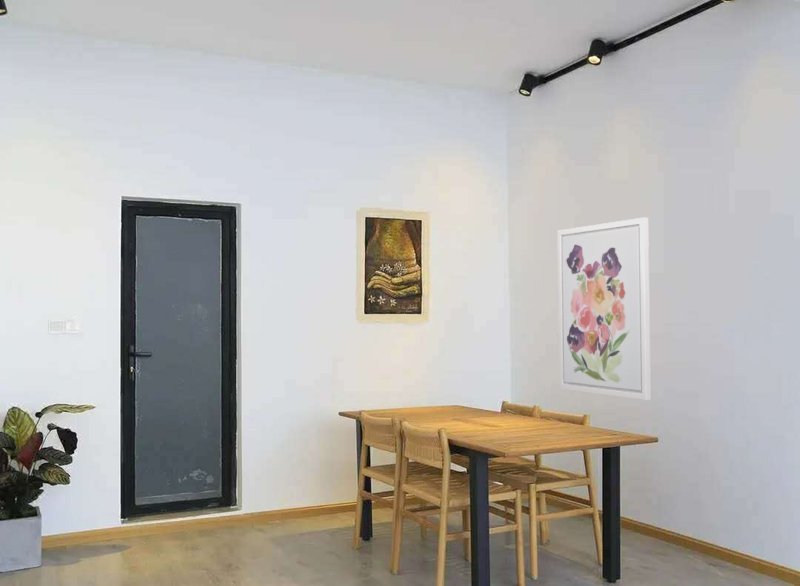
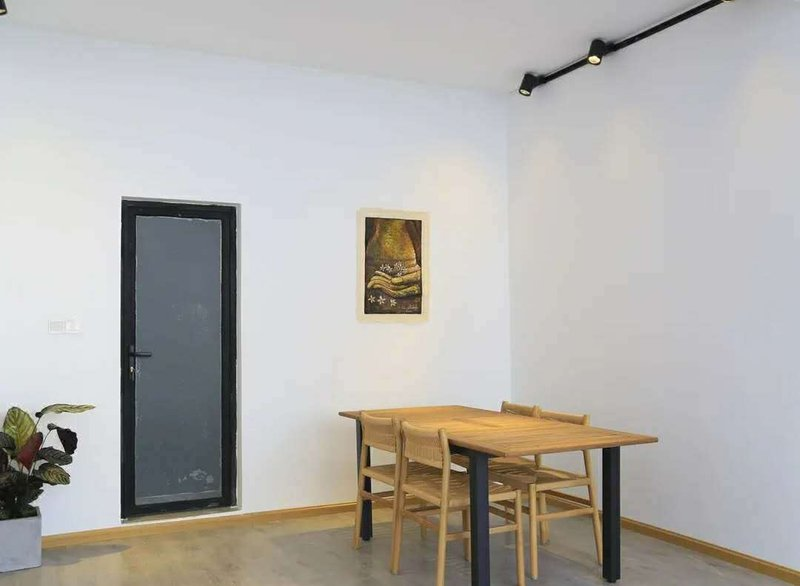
- wall art (601, 309)
